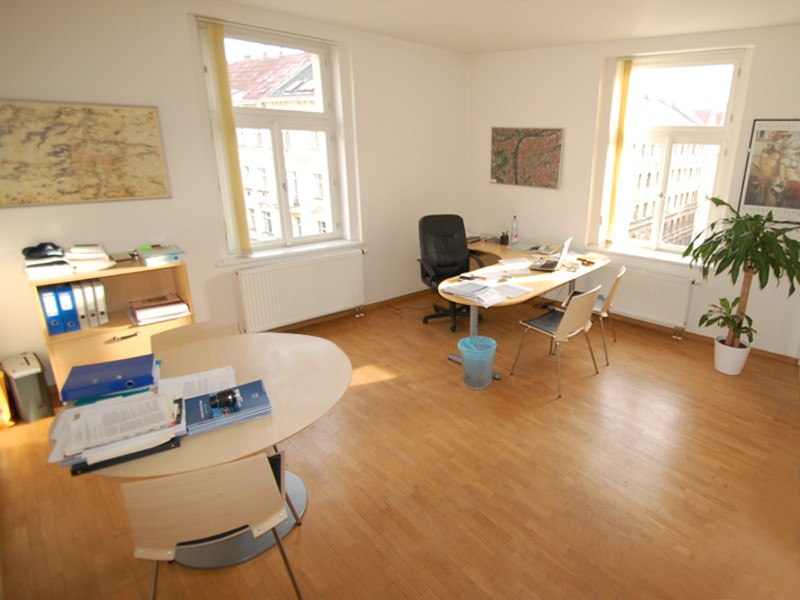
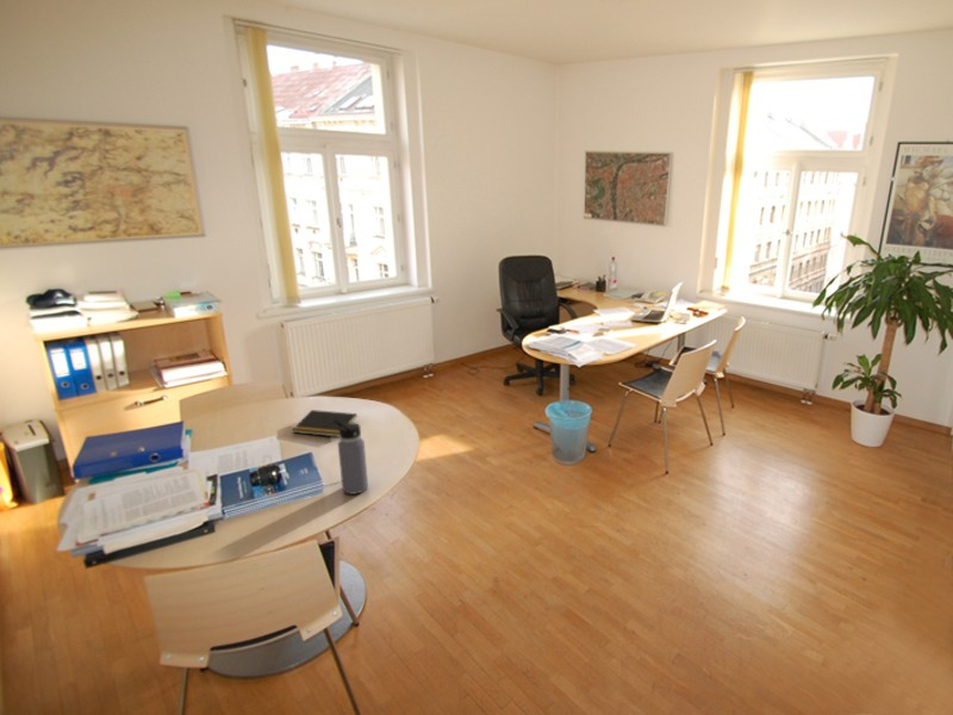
+ water bottle (350, 453)
+ notepad (325, 422)
